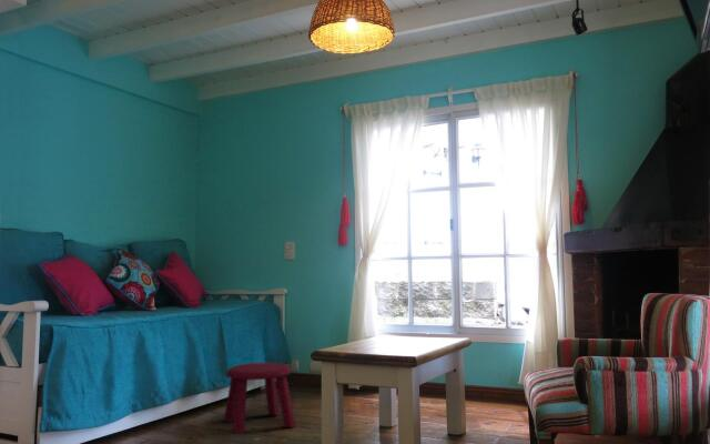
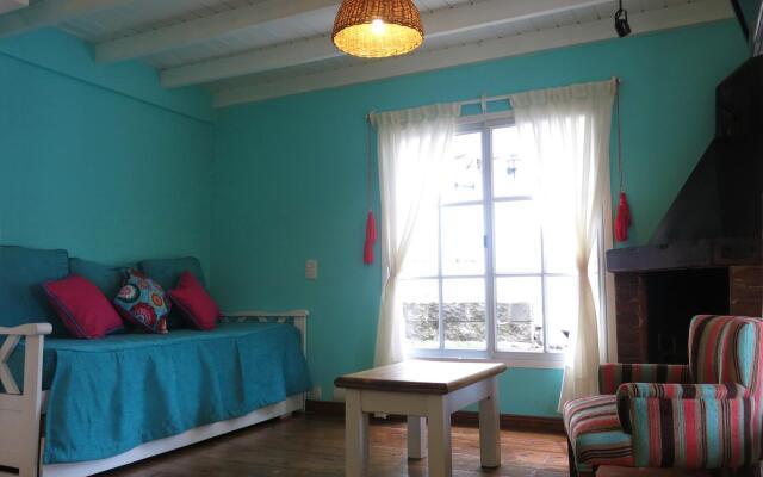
- stool (266, 394)
